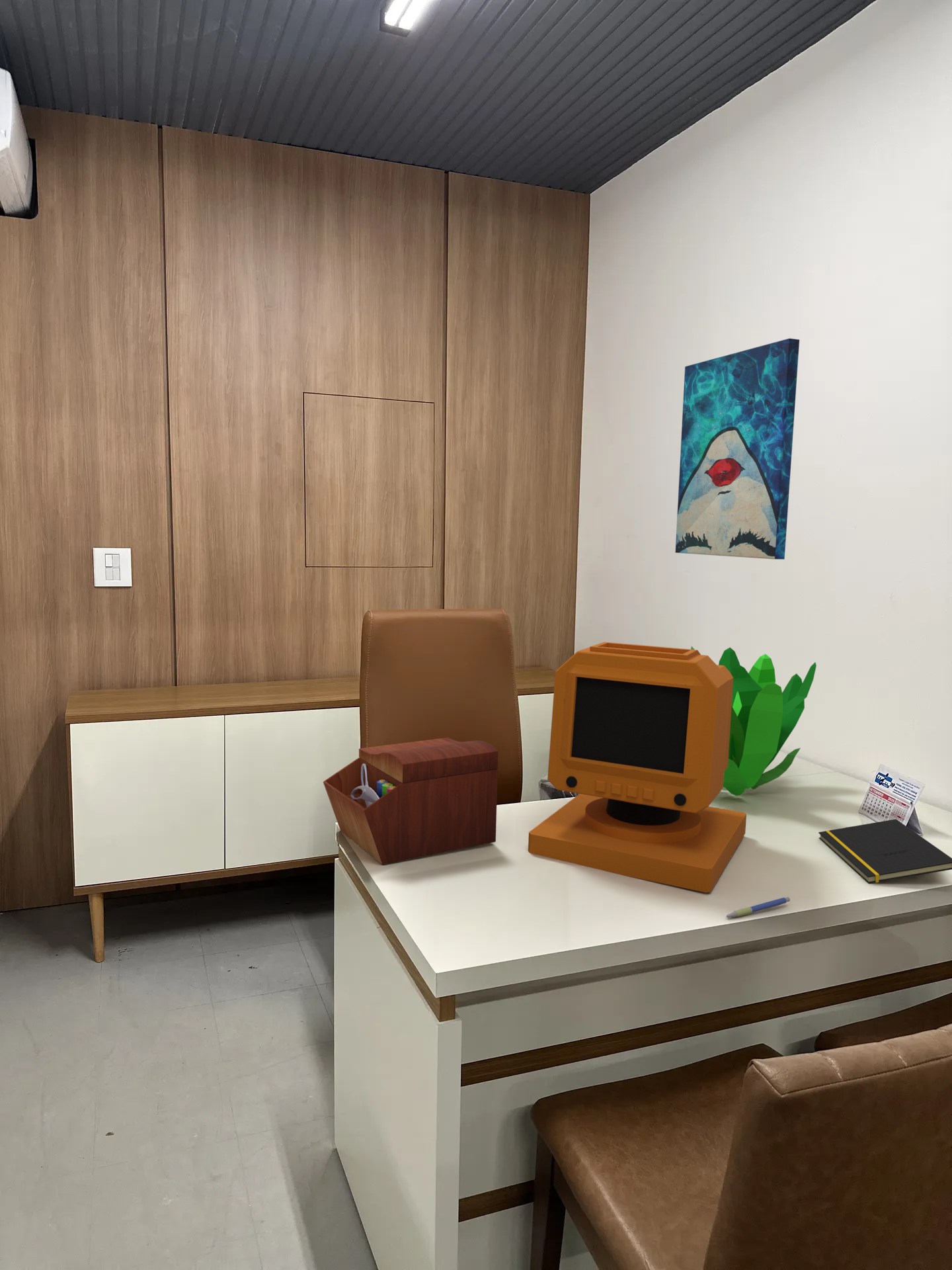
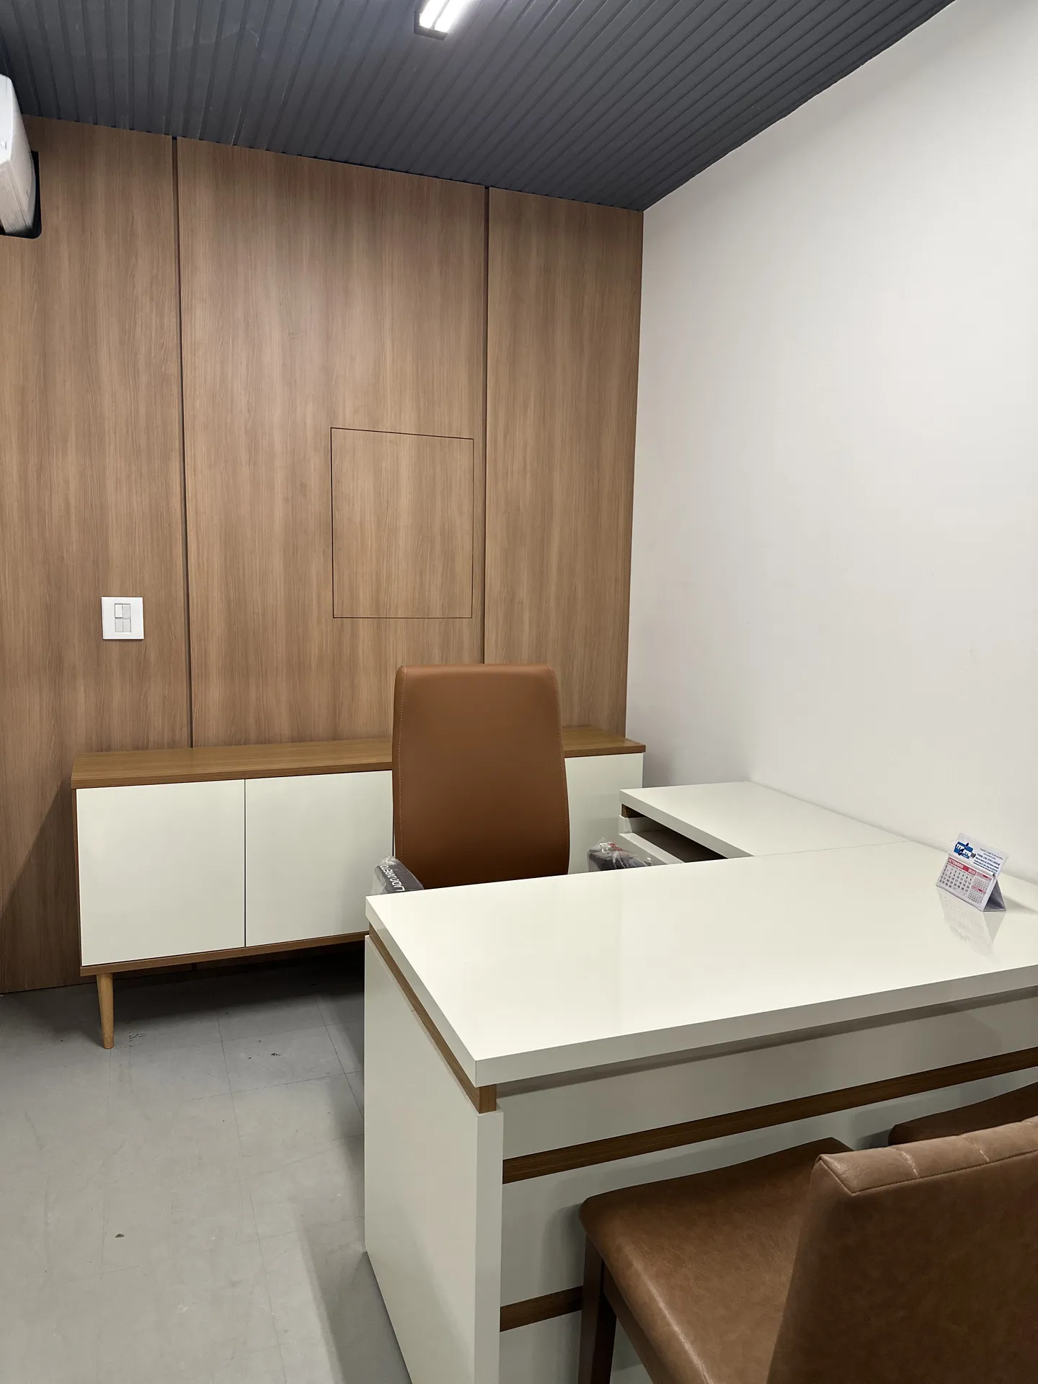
- computer monitor (649, 743)
- pen (758, 908)
- notepad (883, 849)
- sewing box (408, 790)
- plant (736, 720)
- wall art (731, 456)
